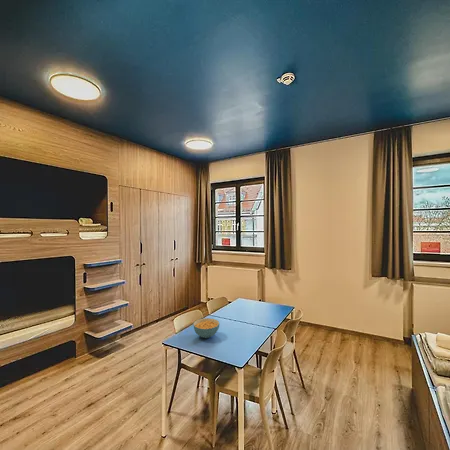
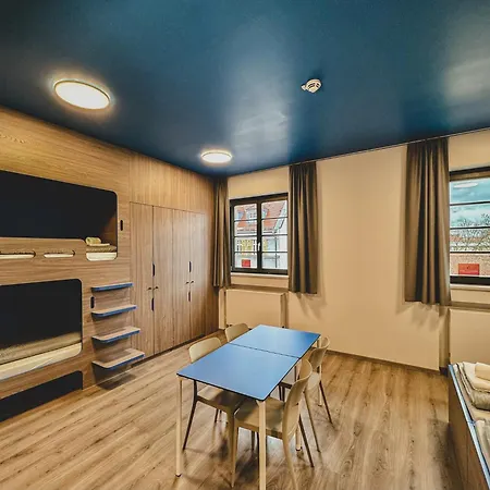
- cereal bowl (206, 329)
